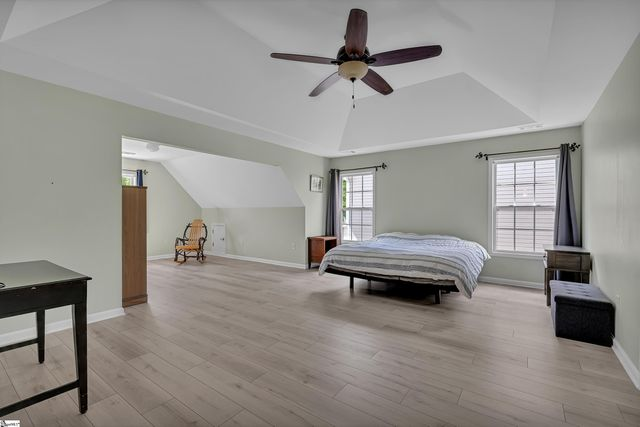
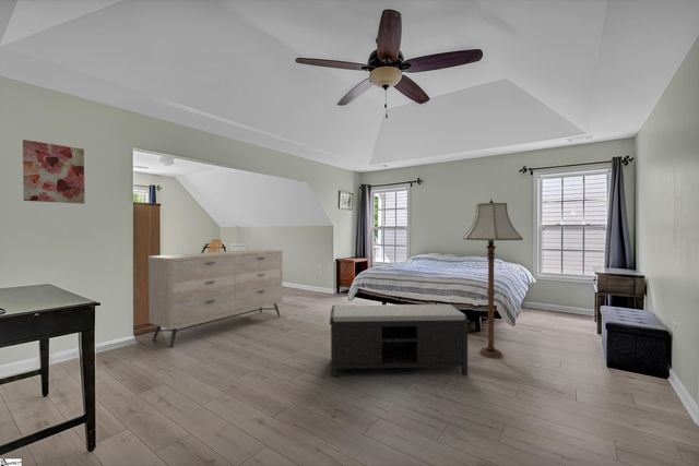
+ bench (395, 337)
+ wall art (55, 174)
+ floor lamp (490, 276)
+ dresser (224, 289)
